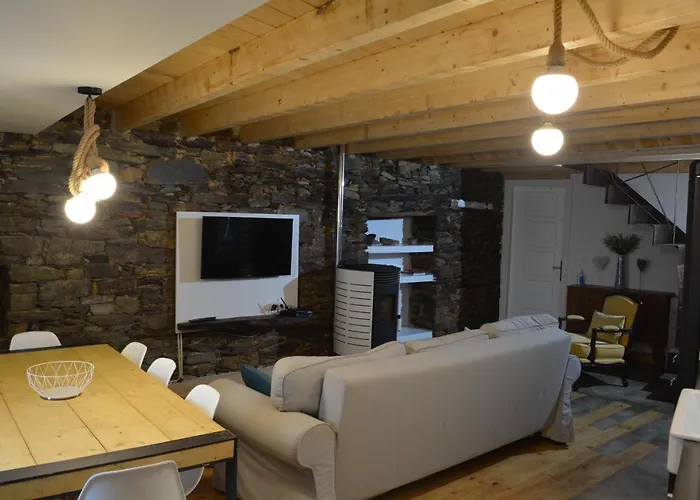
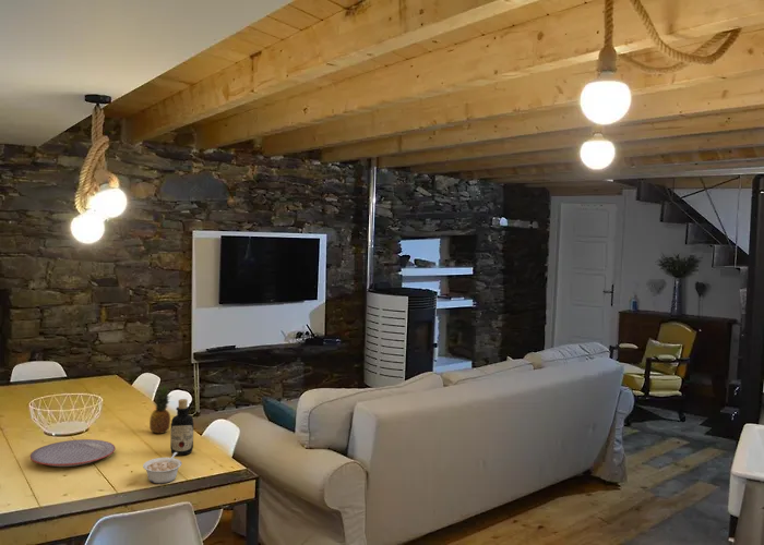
+ fruit (159, 408)
+ bottle (182, 426)
+ plate (73, 453)
+ legume (162, 469)
